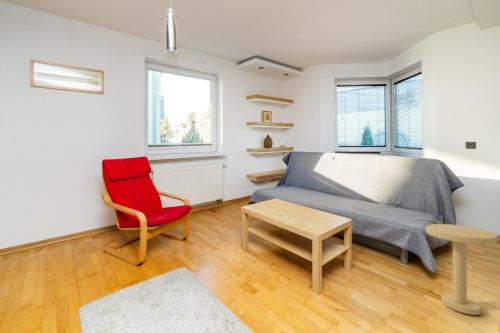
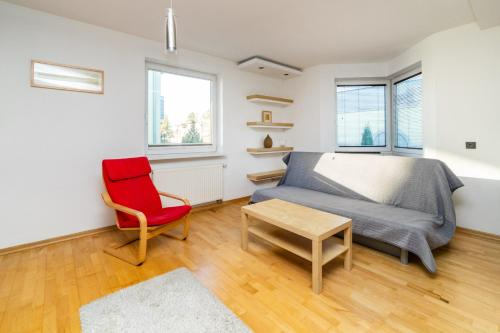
- side table (459, 267)
